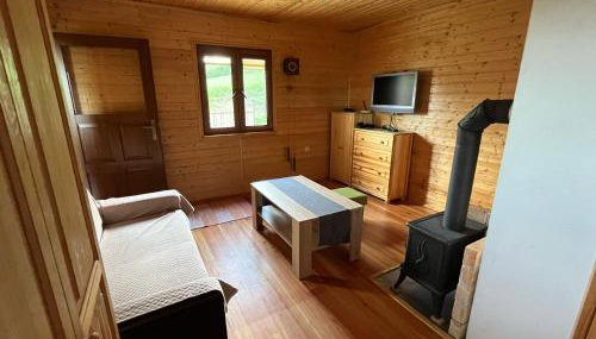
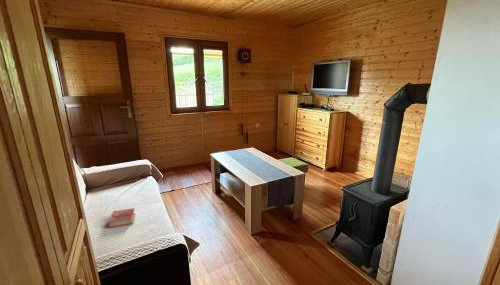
+ book (122, 217)
